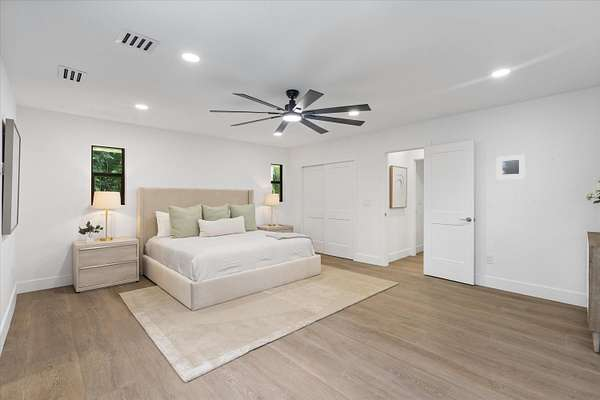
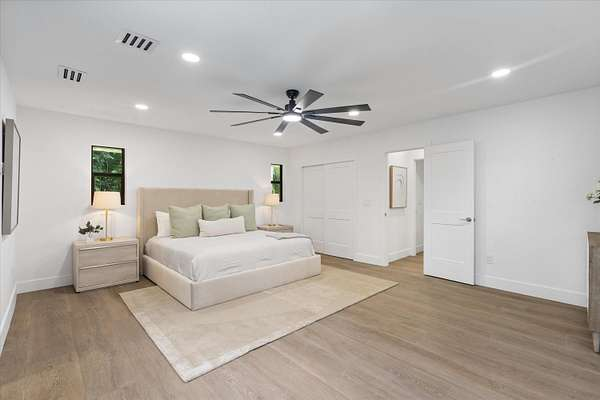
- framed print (510, 167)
